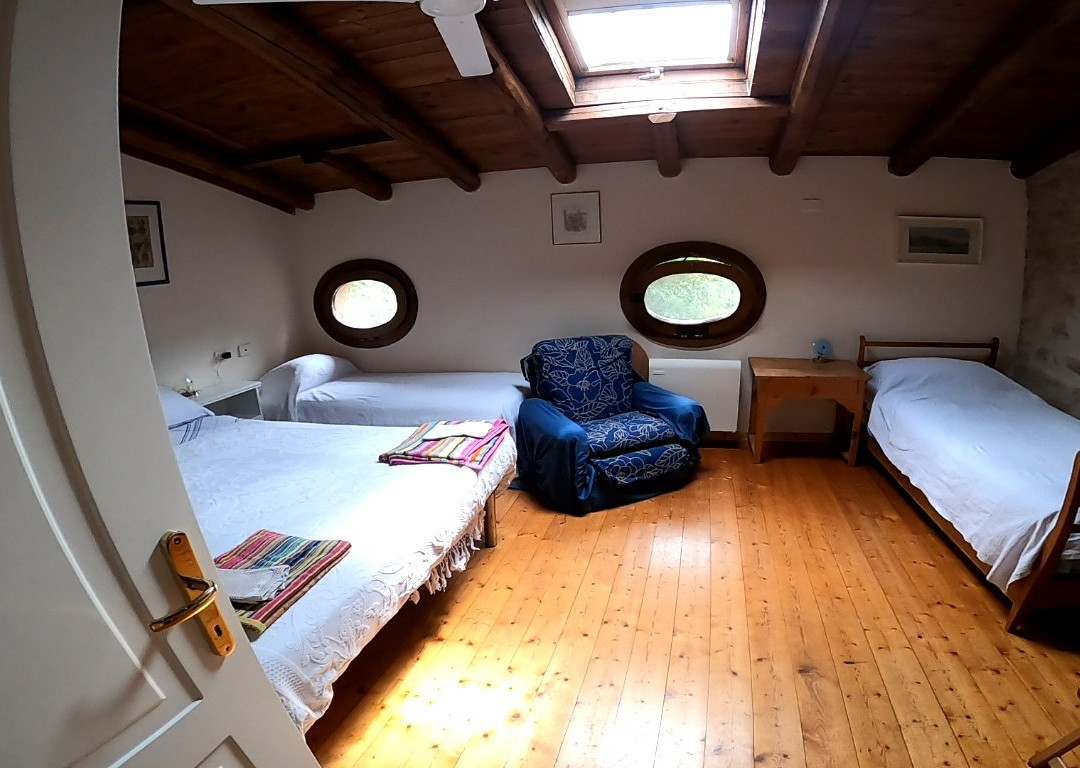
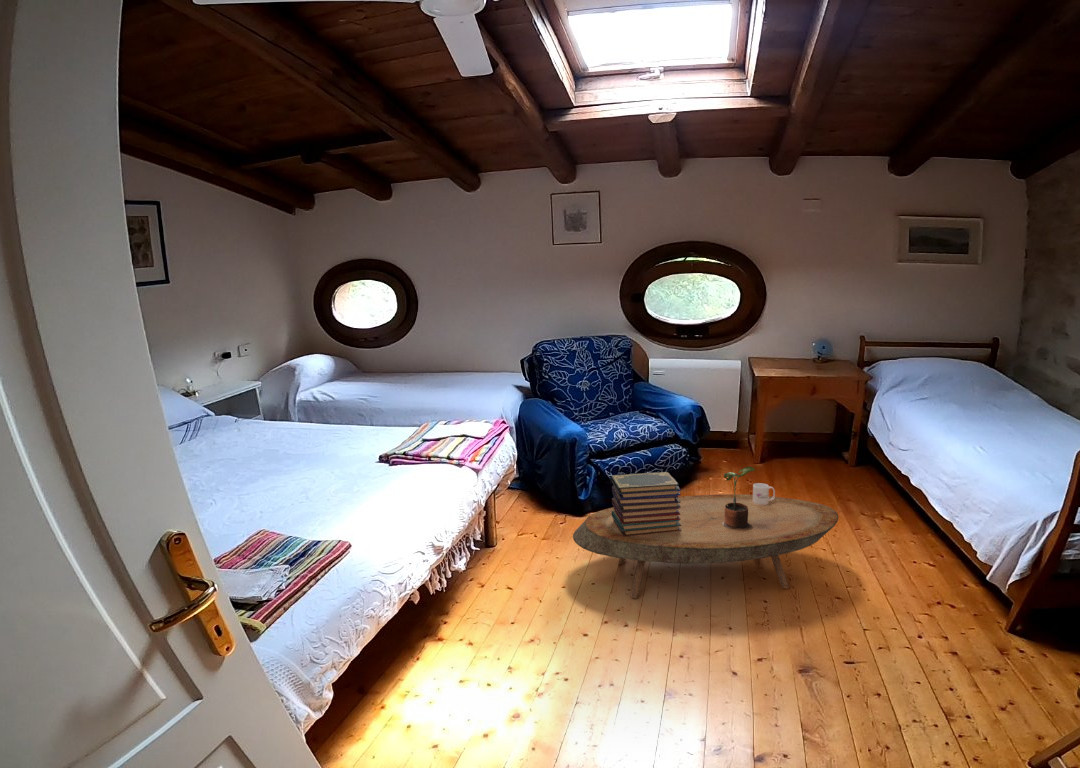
+ book stack (645, 502)
+ coffee table (705, 546)
+ mug (764, 493)
+ potted plant (734, 493)
